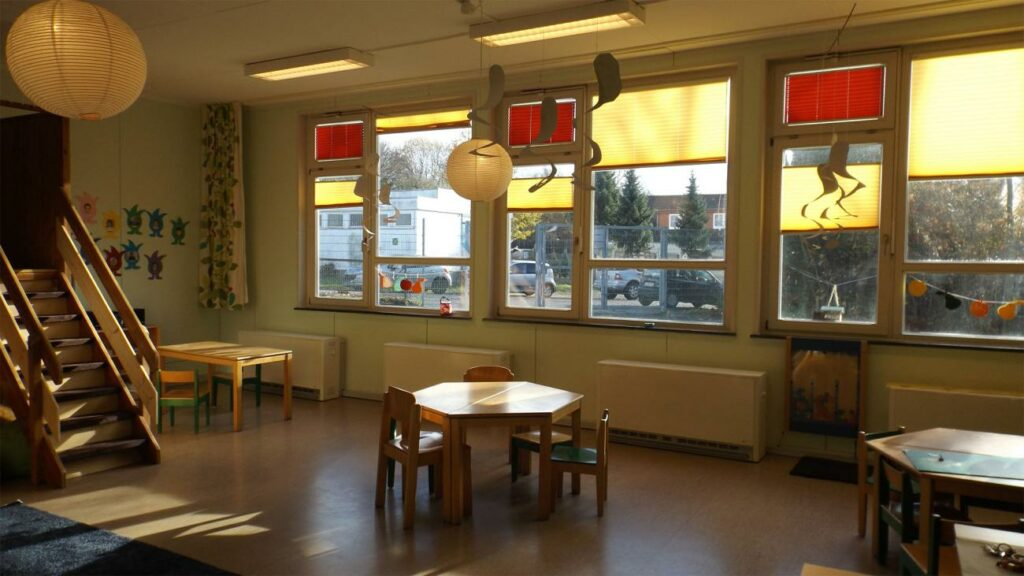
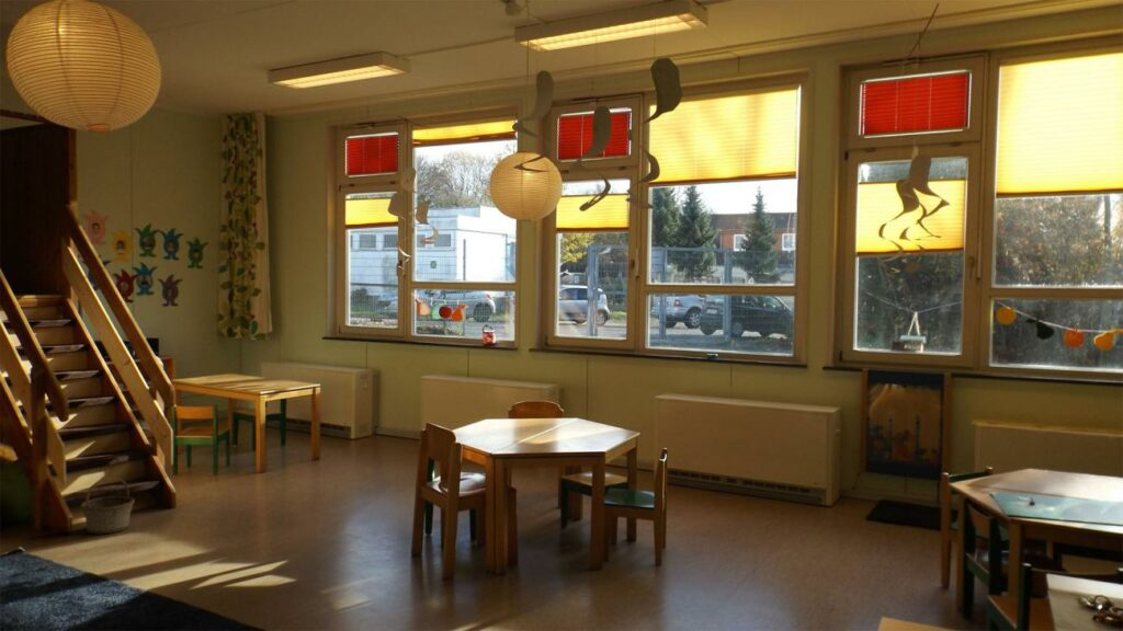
+ basket (107, 504)
